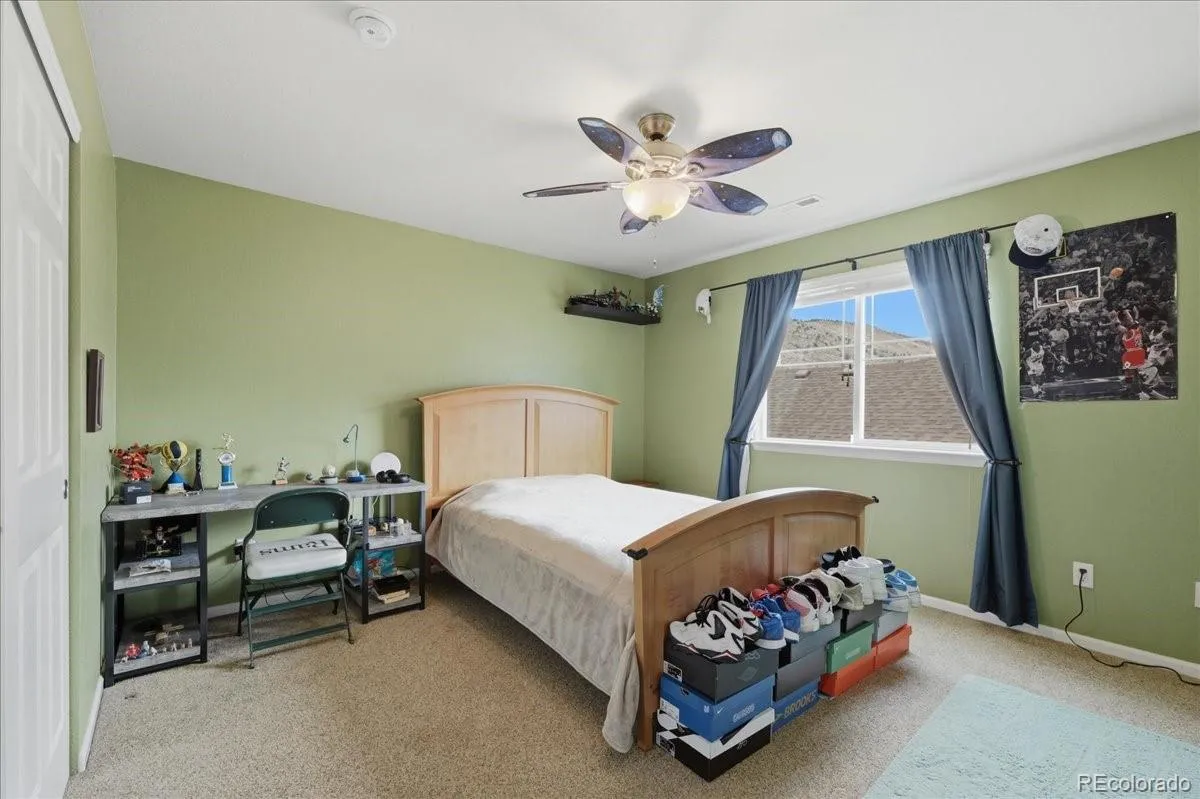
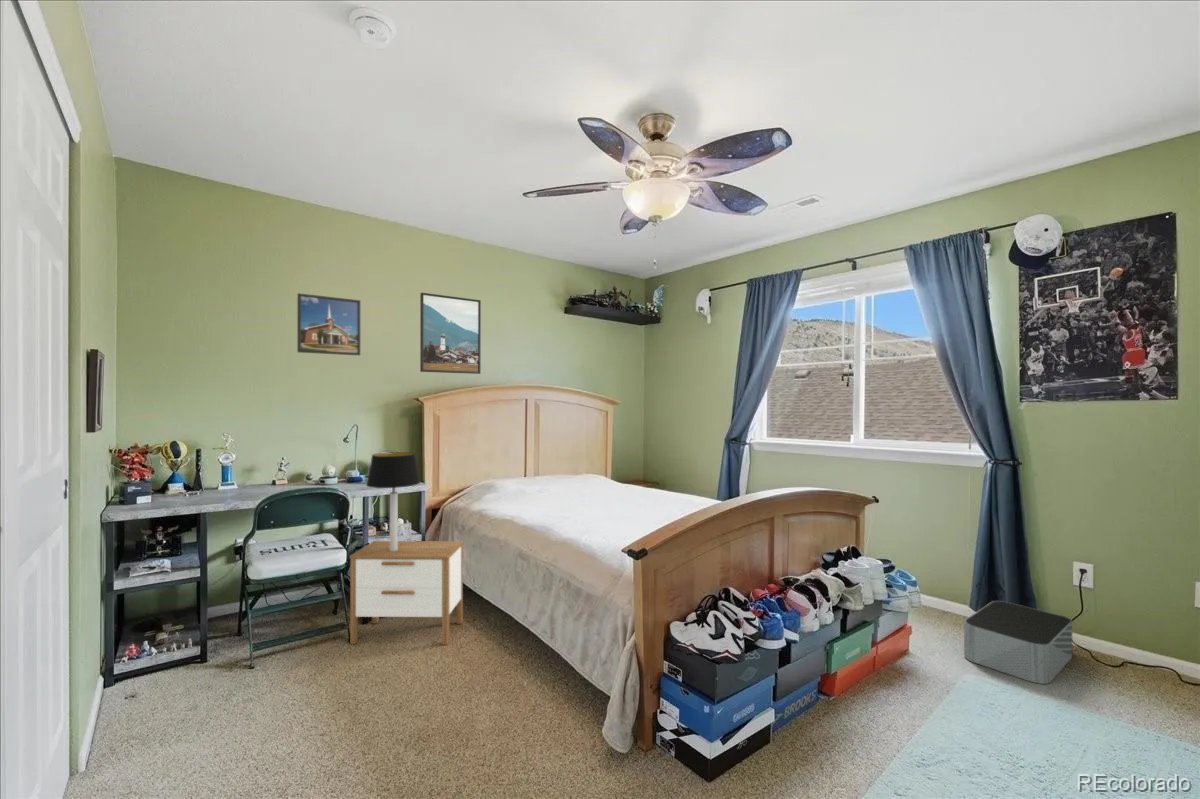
+ storage bin (1018, 638)
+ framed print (451, 334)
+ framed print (329, 325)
+ nightstand (408, 590)
+ table lamp (393, 501)
